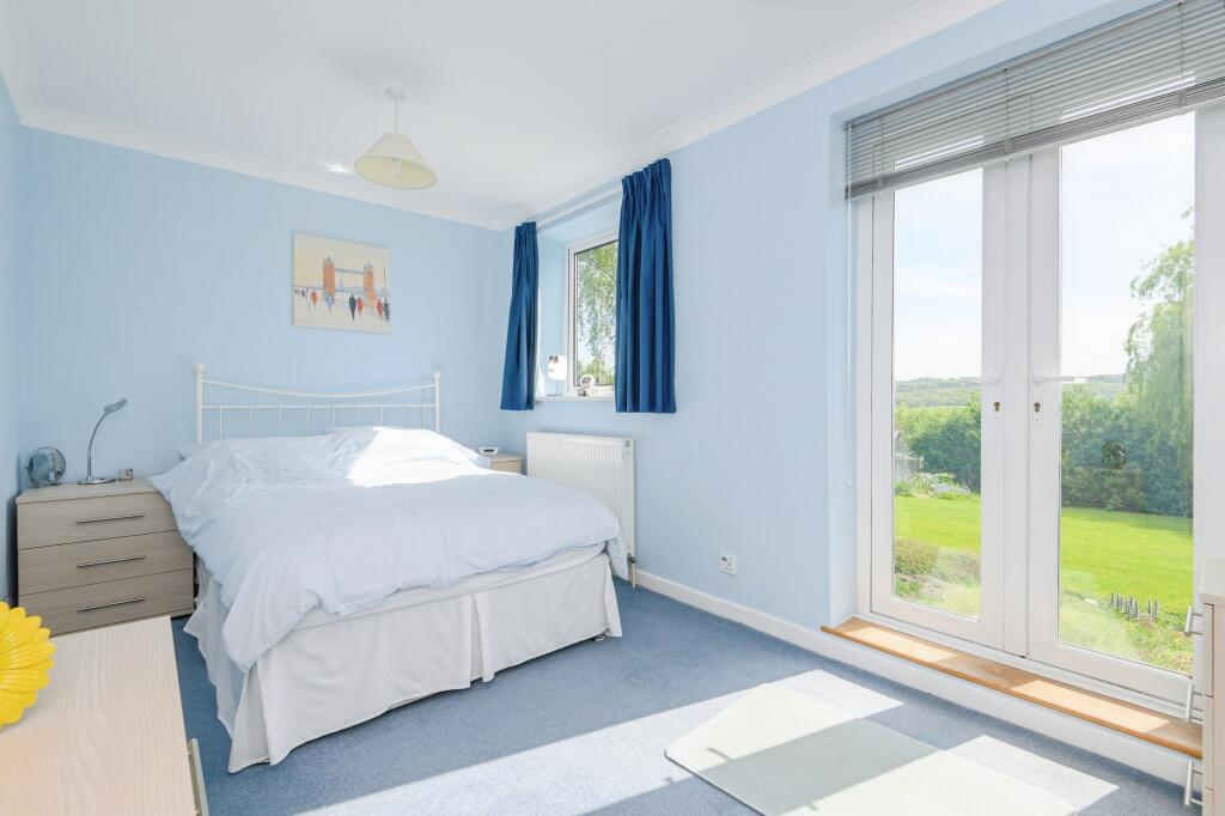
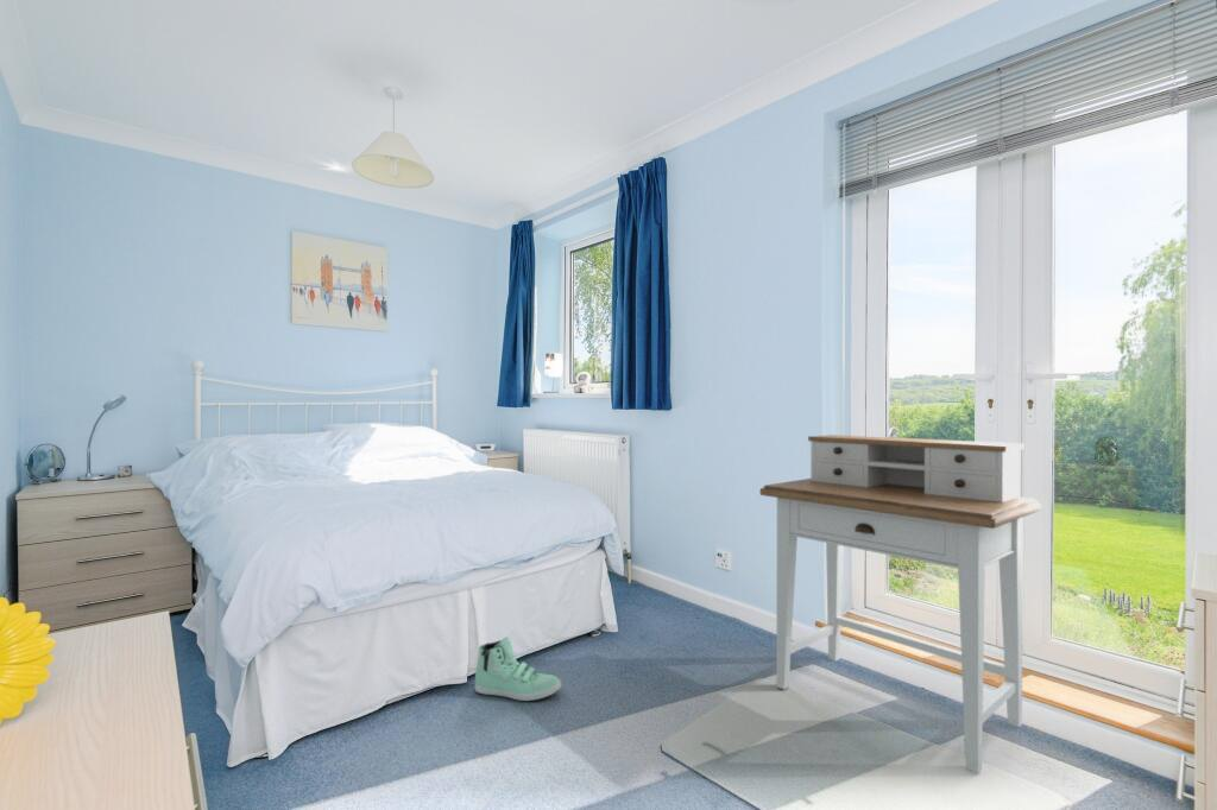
+ sneaker (517, 665)
+ desk (890, 555)
